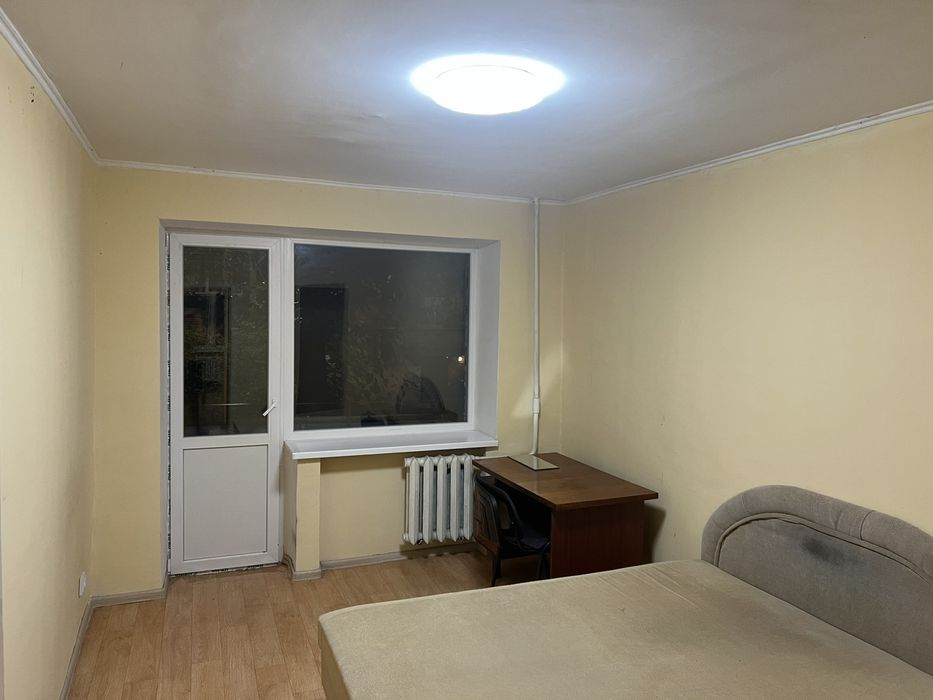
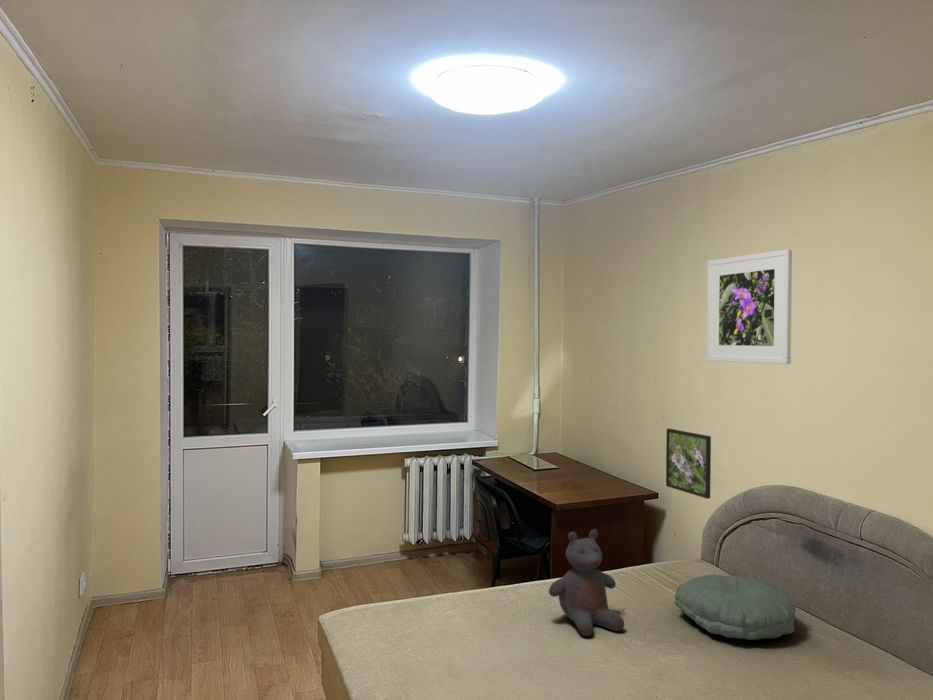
+ teddy bear (589, 579)
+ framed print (746, 309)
+ pillow (736, 604)
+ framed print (687, 462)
